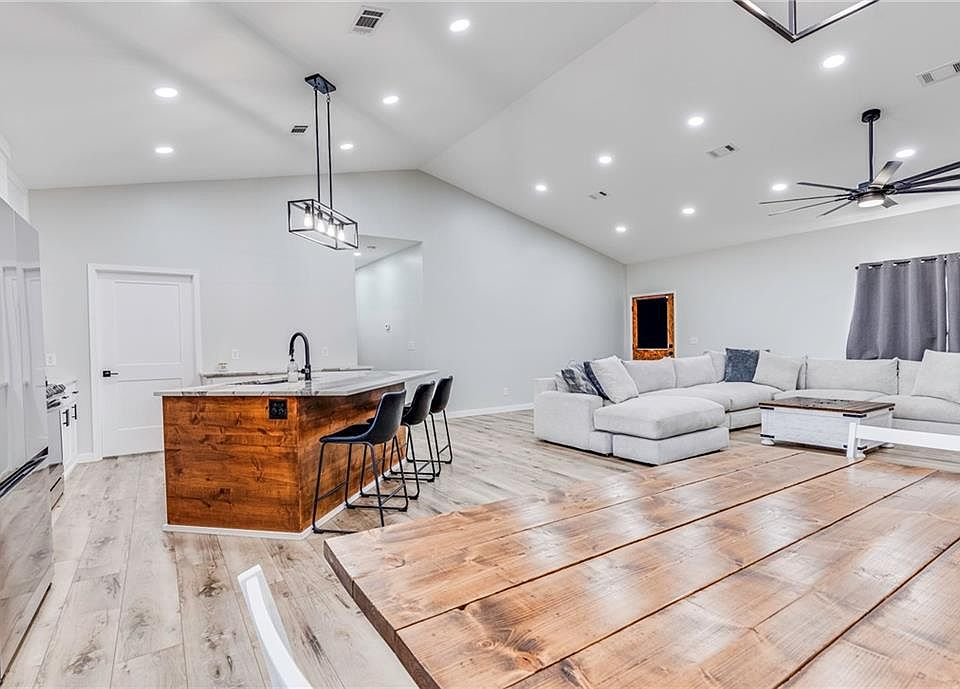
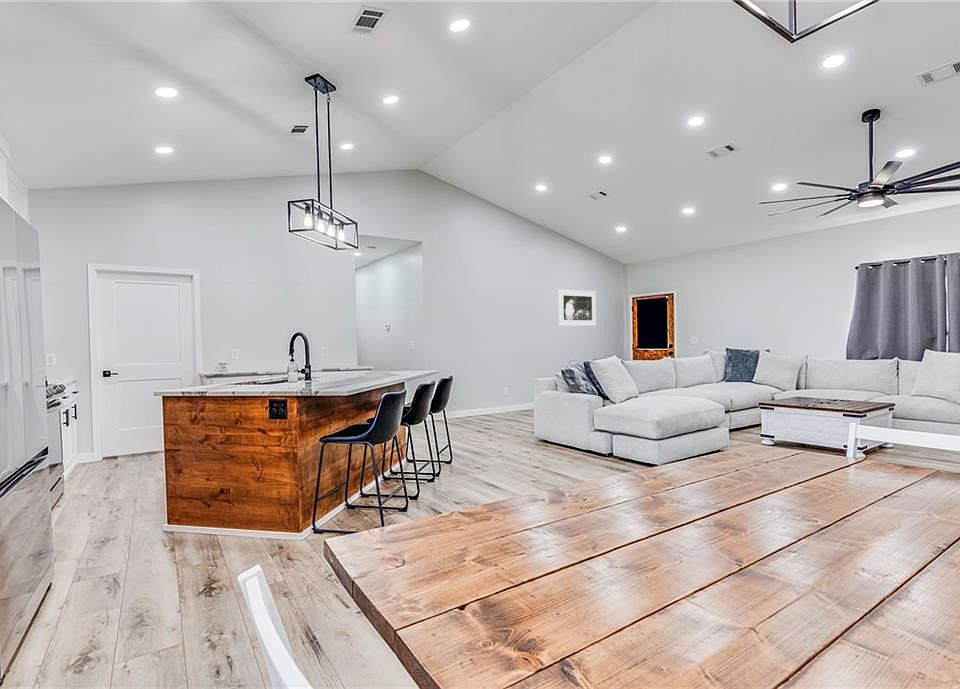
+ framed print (577, 308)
